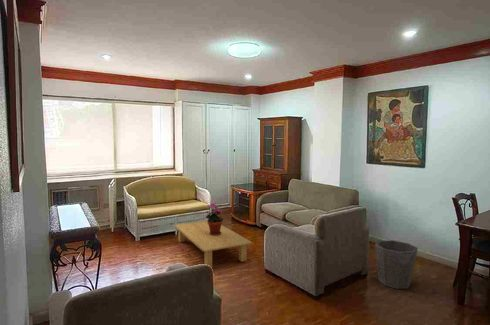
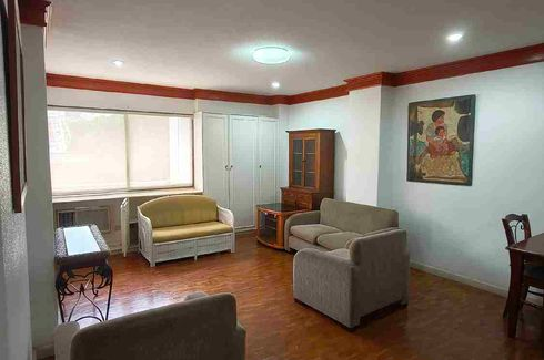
- coffee table (209, 241)
- potted plant (214, 218)
- waste bin (395, 264)
